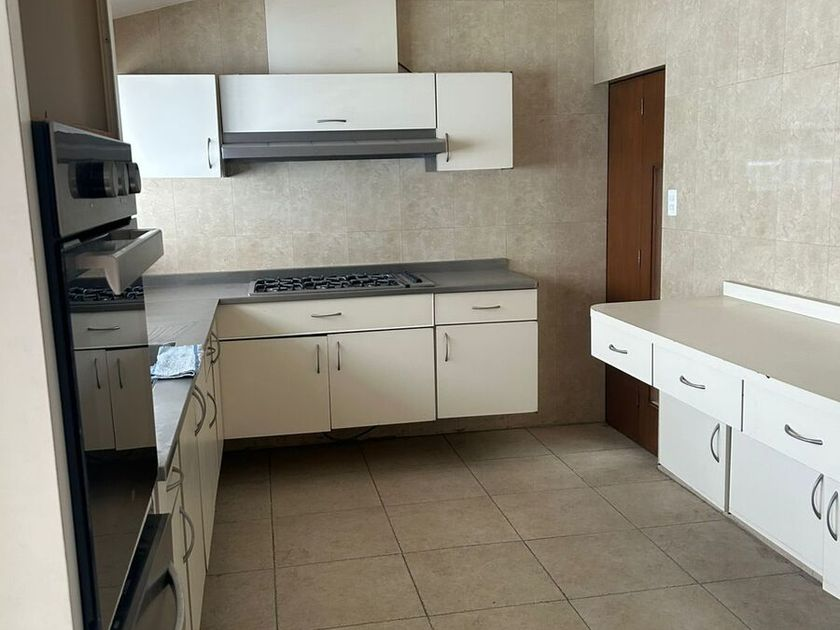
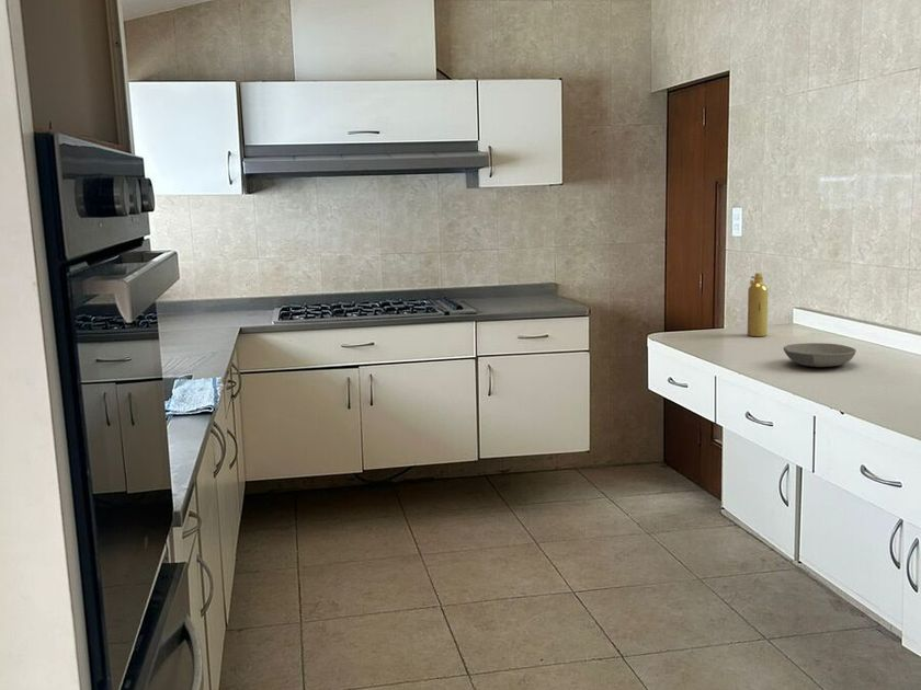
+ perfume bottle (758, 303)
+ bowl (818, 356)
